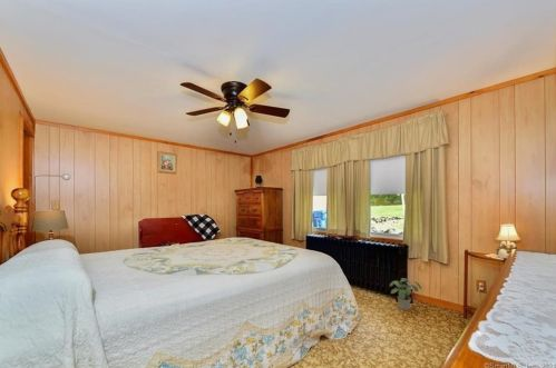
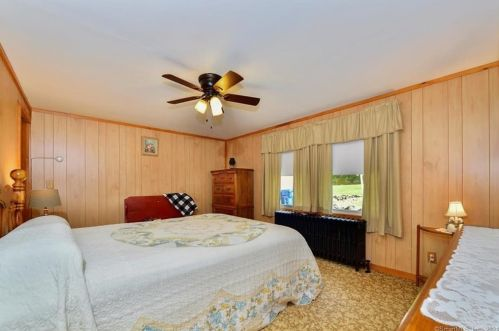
- potted plant (402, 294)
